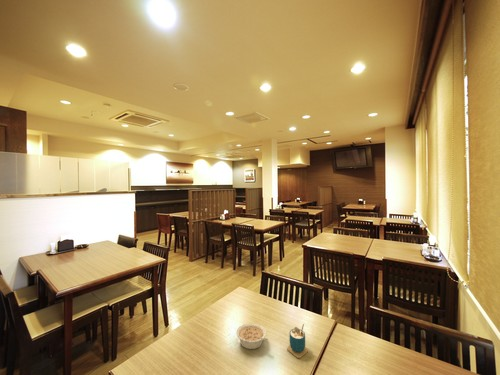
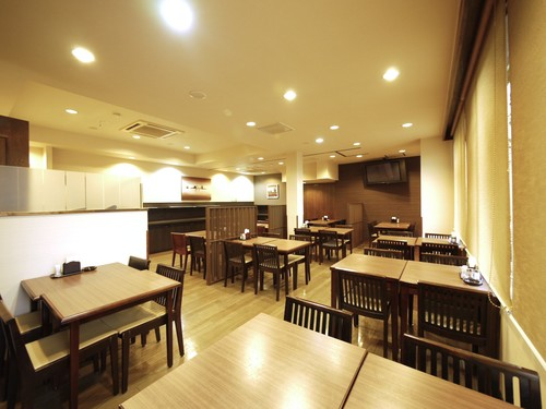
- cup (297, 336)
- legume (252, 336)
